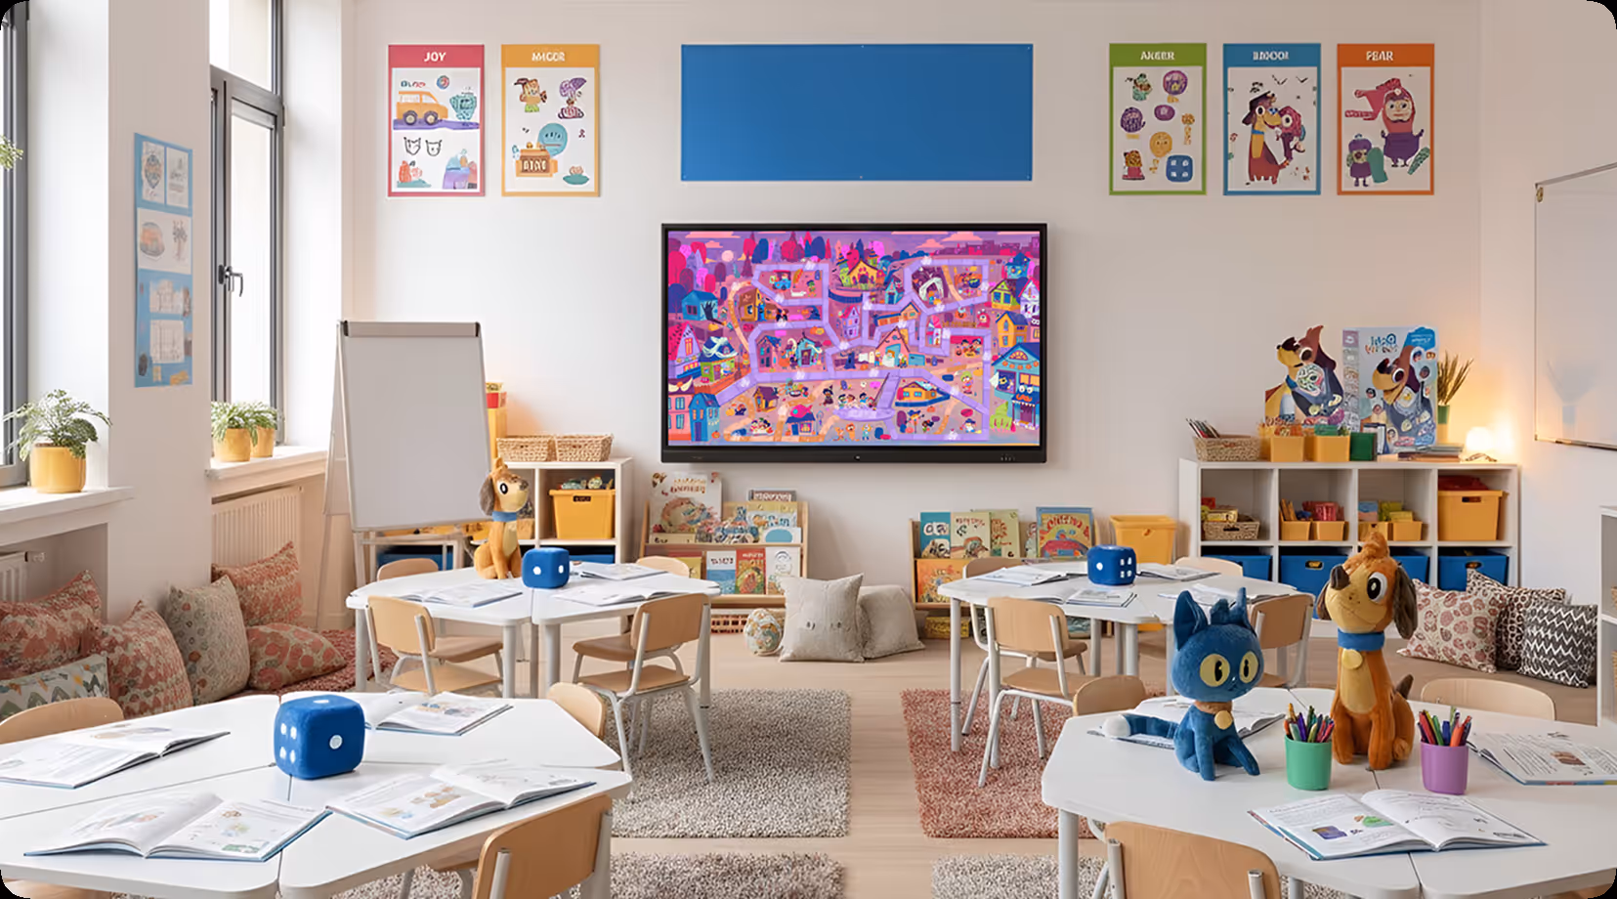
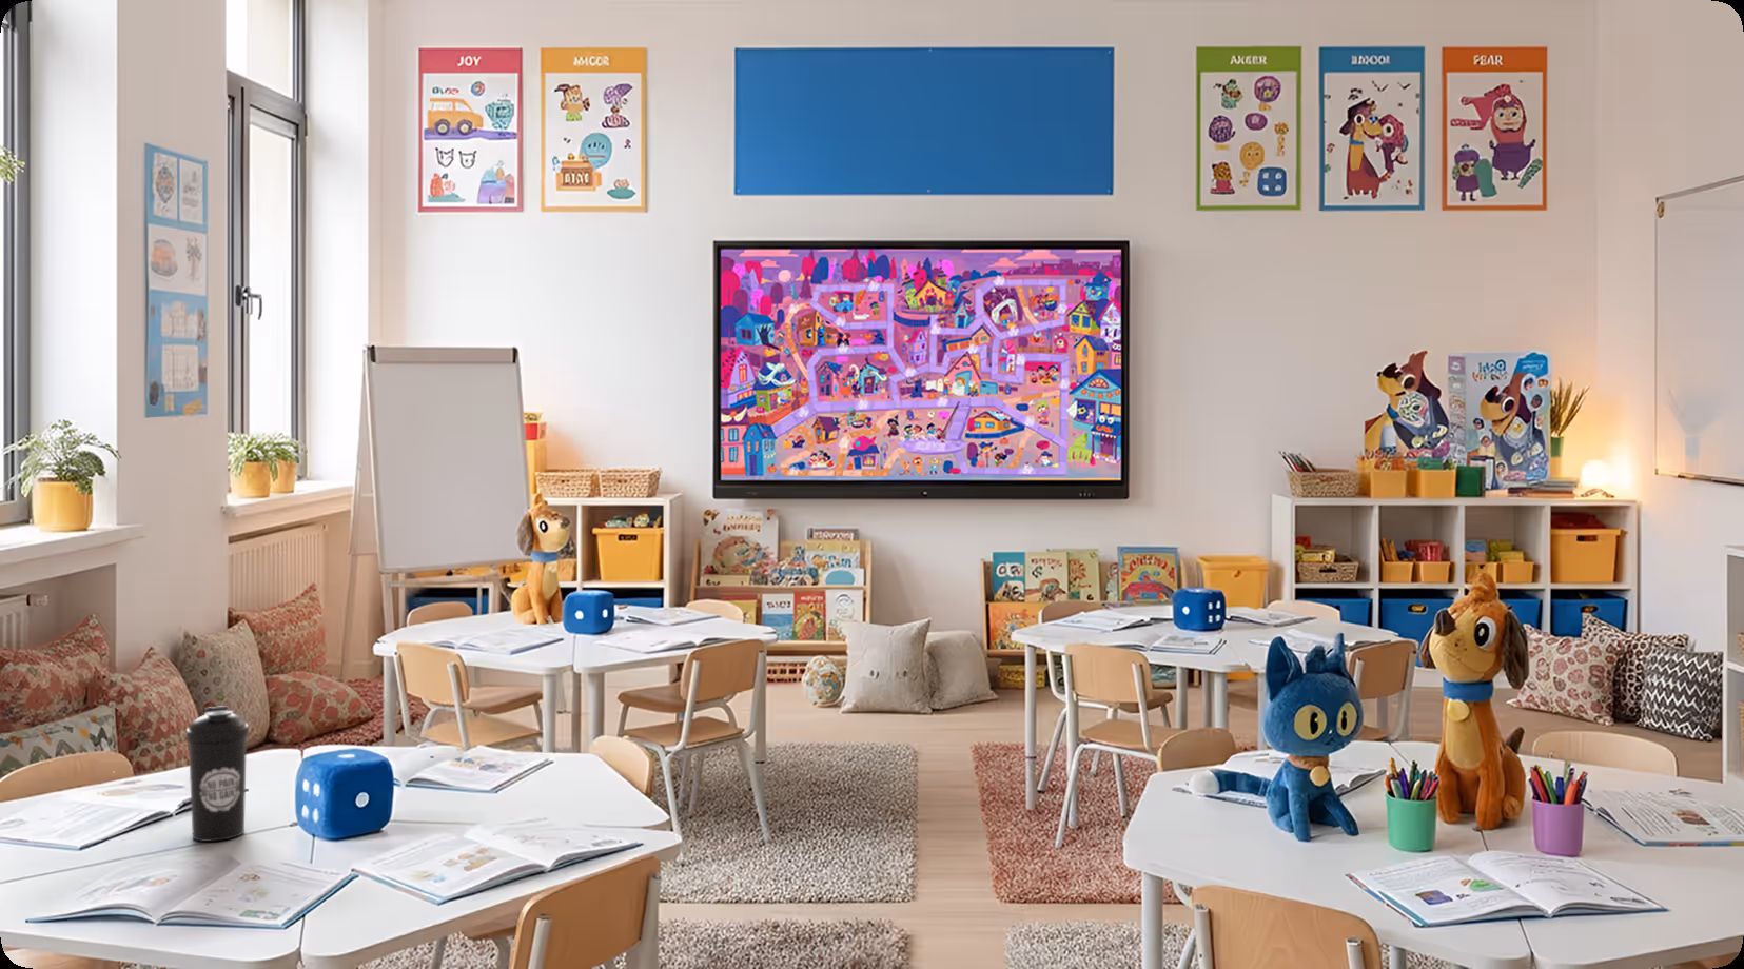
+ water bottle (217, 772)
